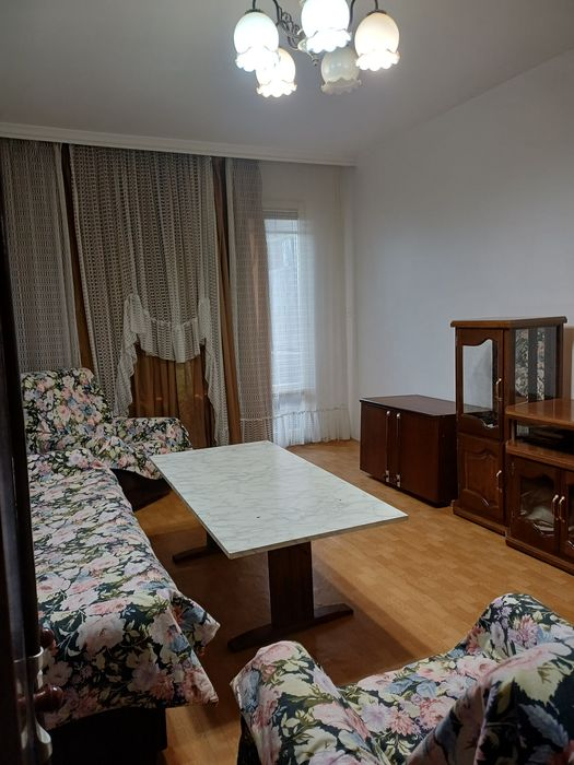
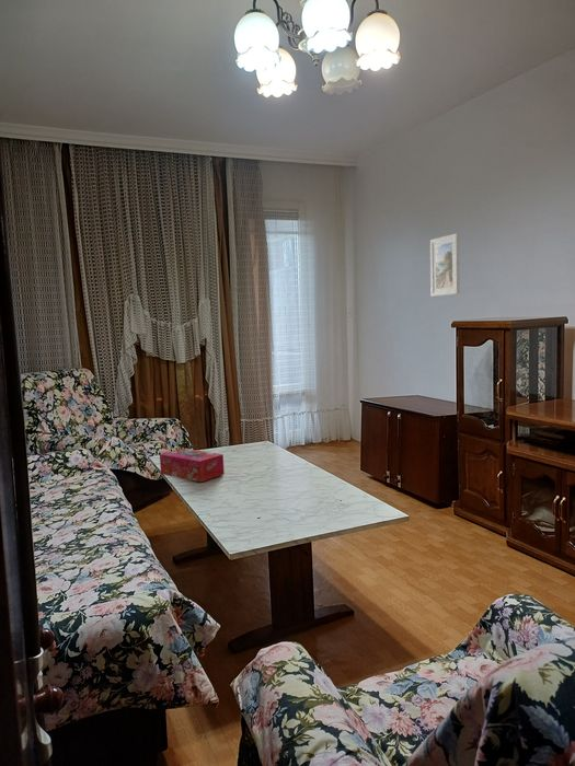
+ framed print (444, 266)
+ tissue box (191, 464)
